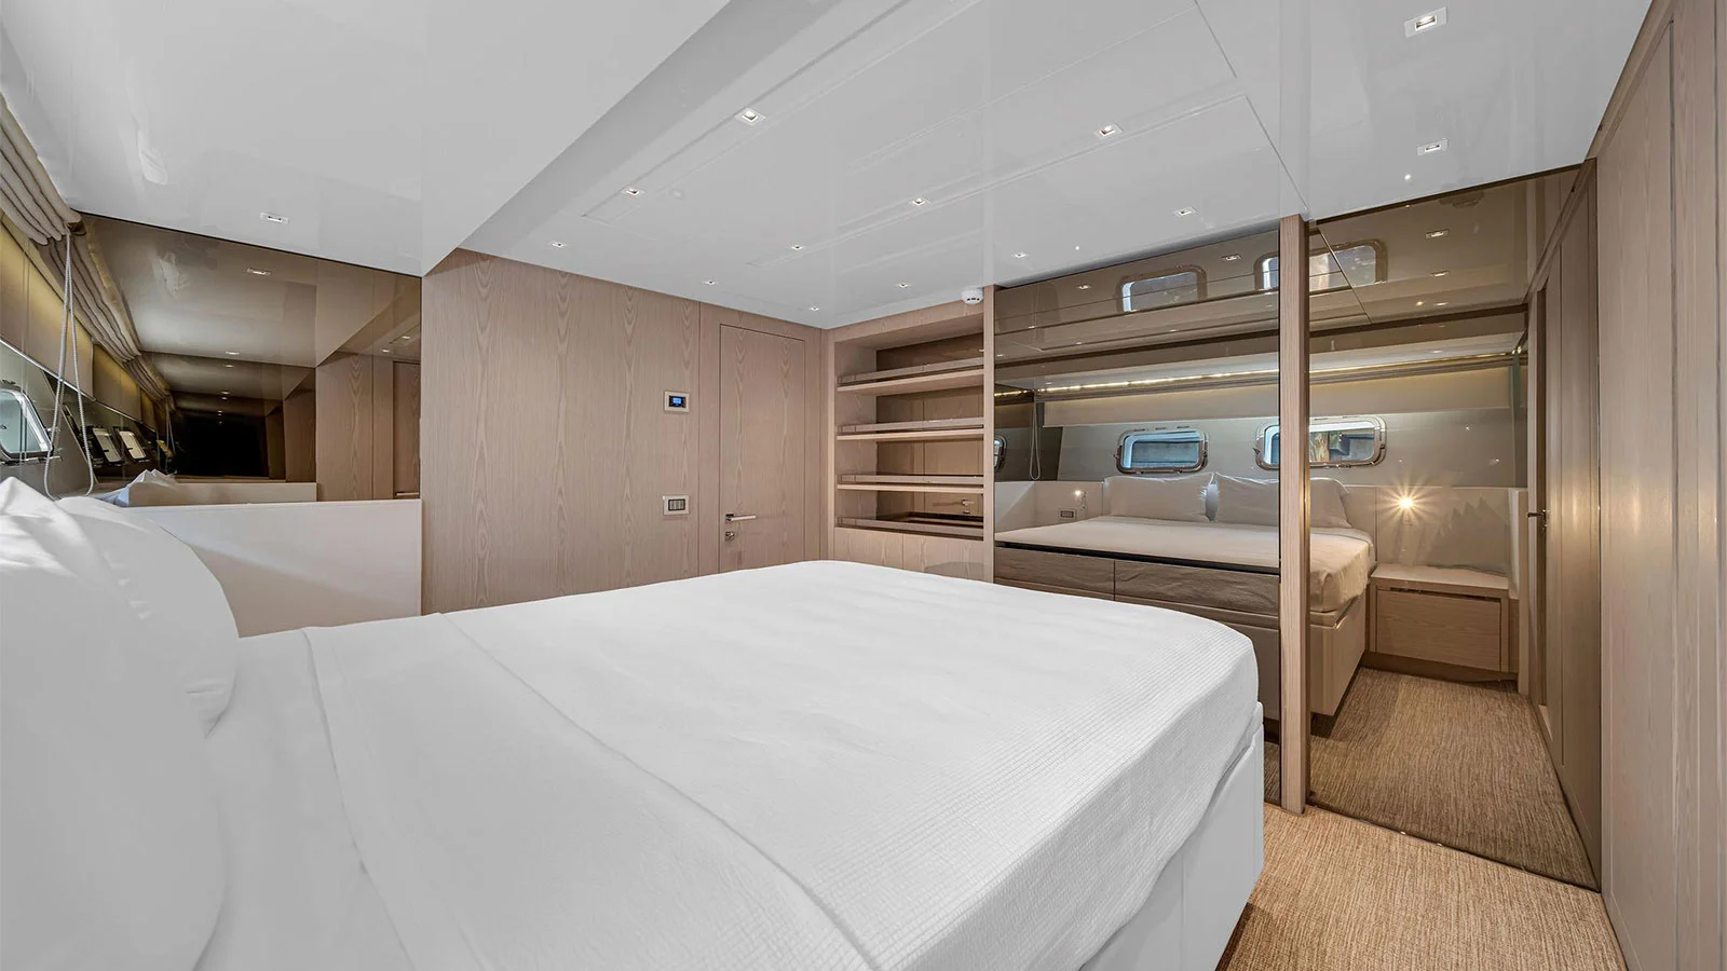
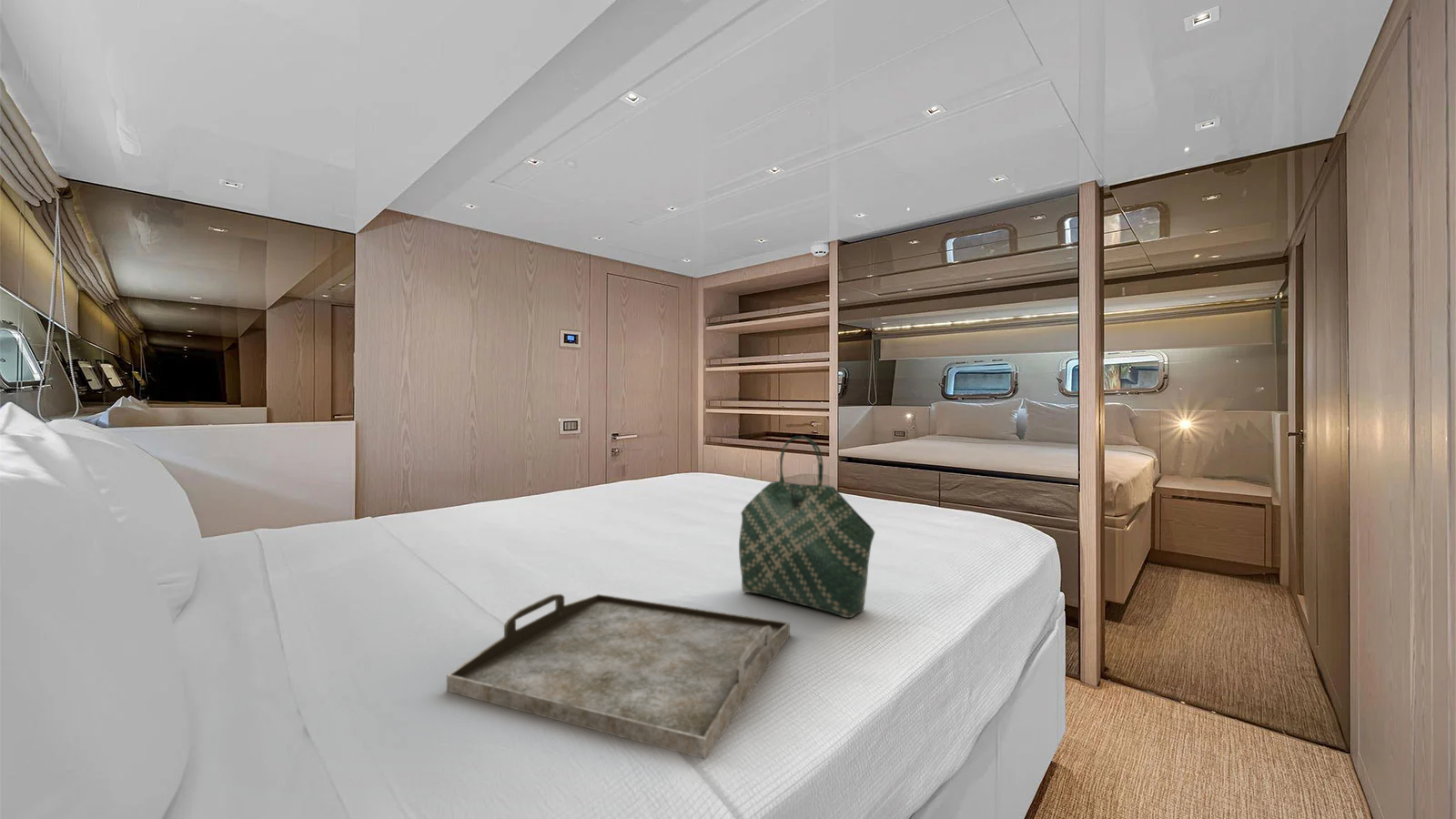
+ tote bag (803, 518)
+ serving tray (636, 640)
